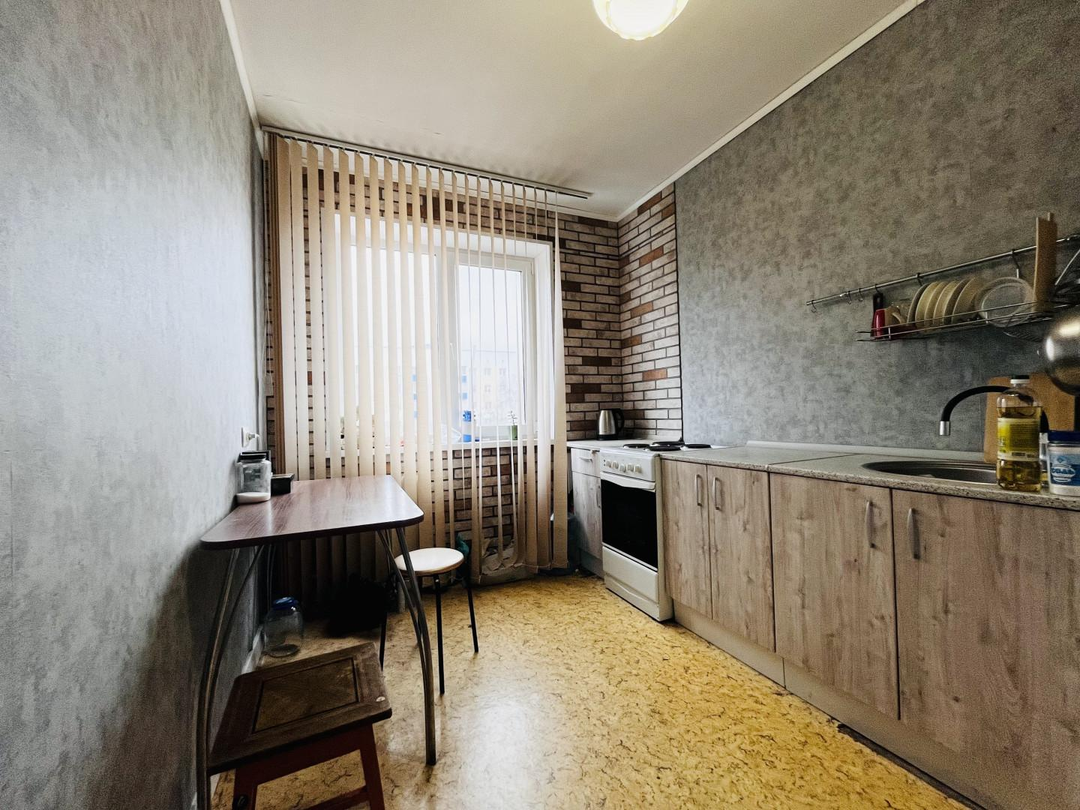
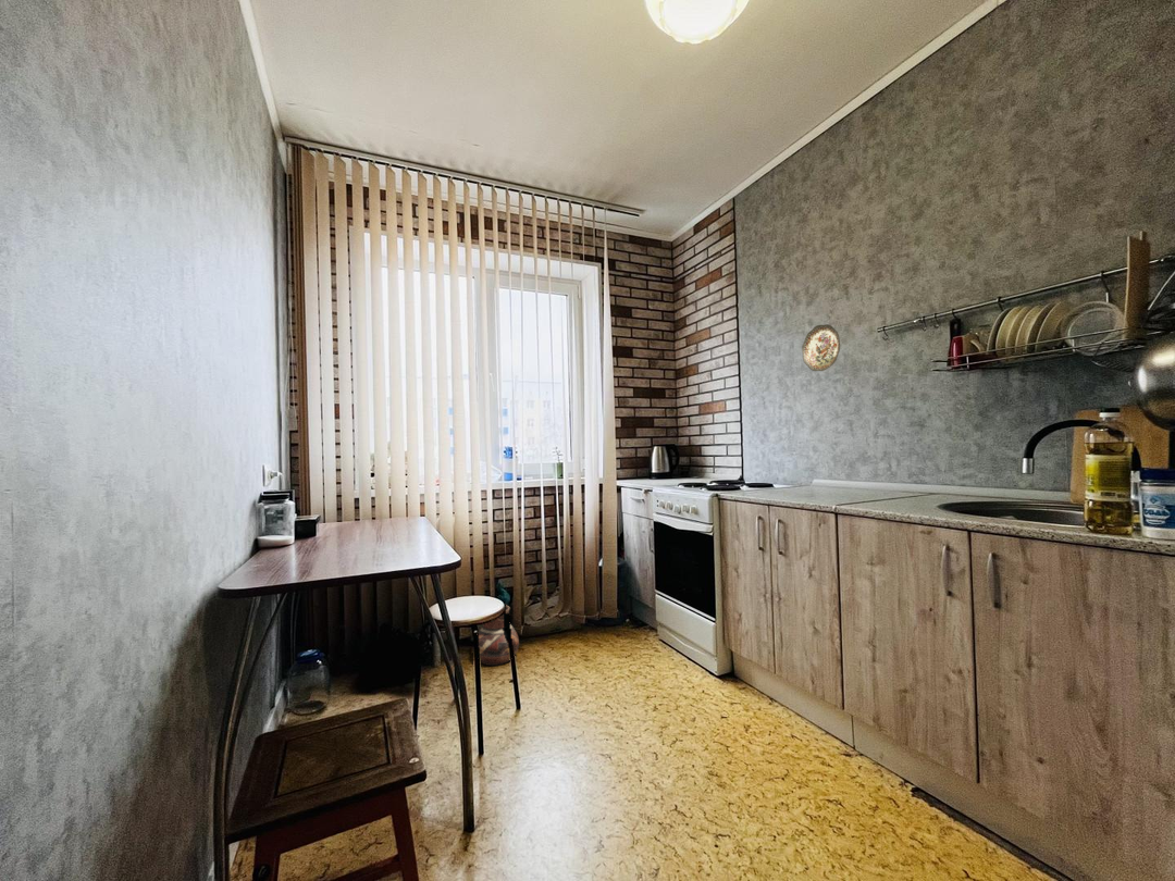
+ ceramic pot (496, 633)
+ decorative plate (821, 348)
